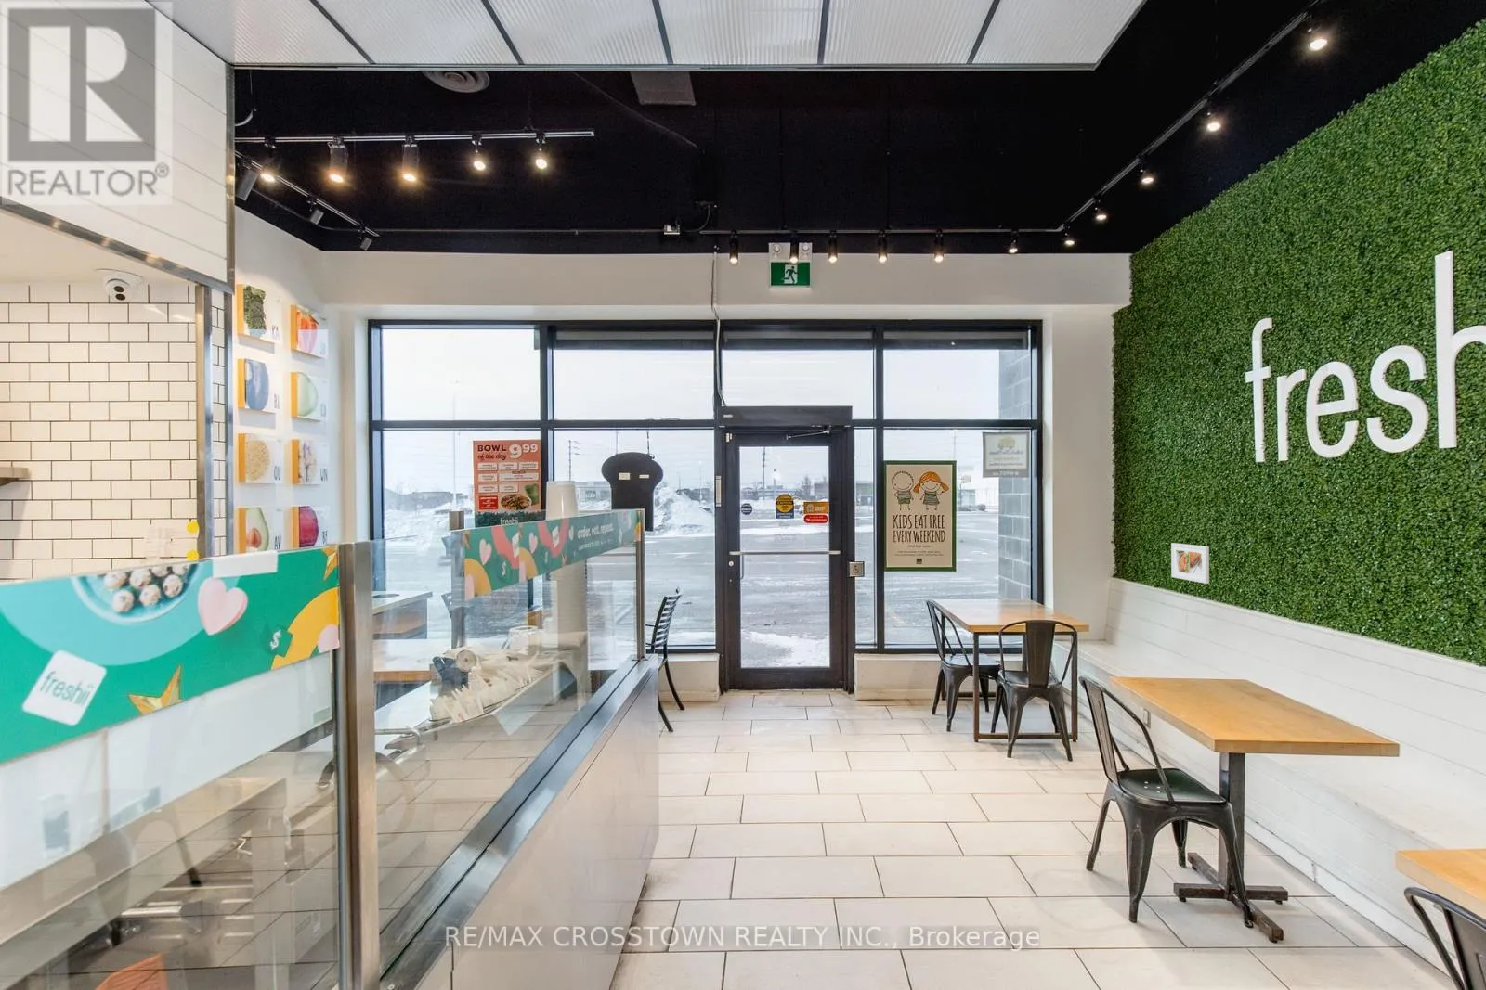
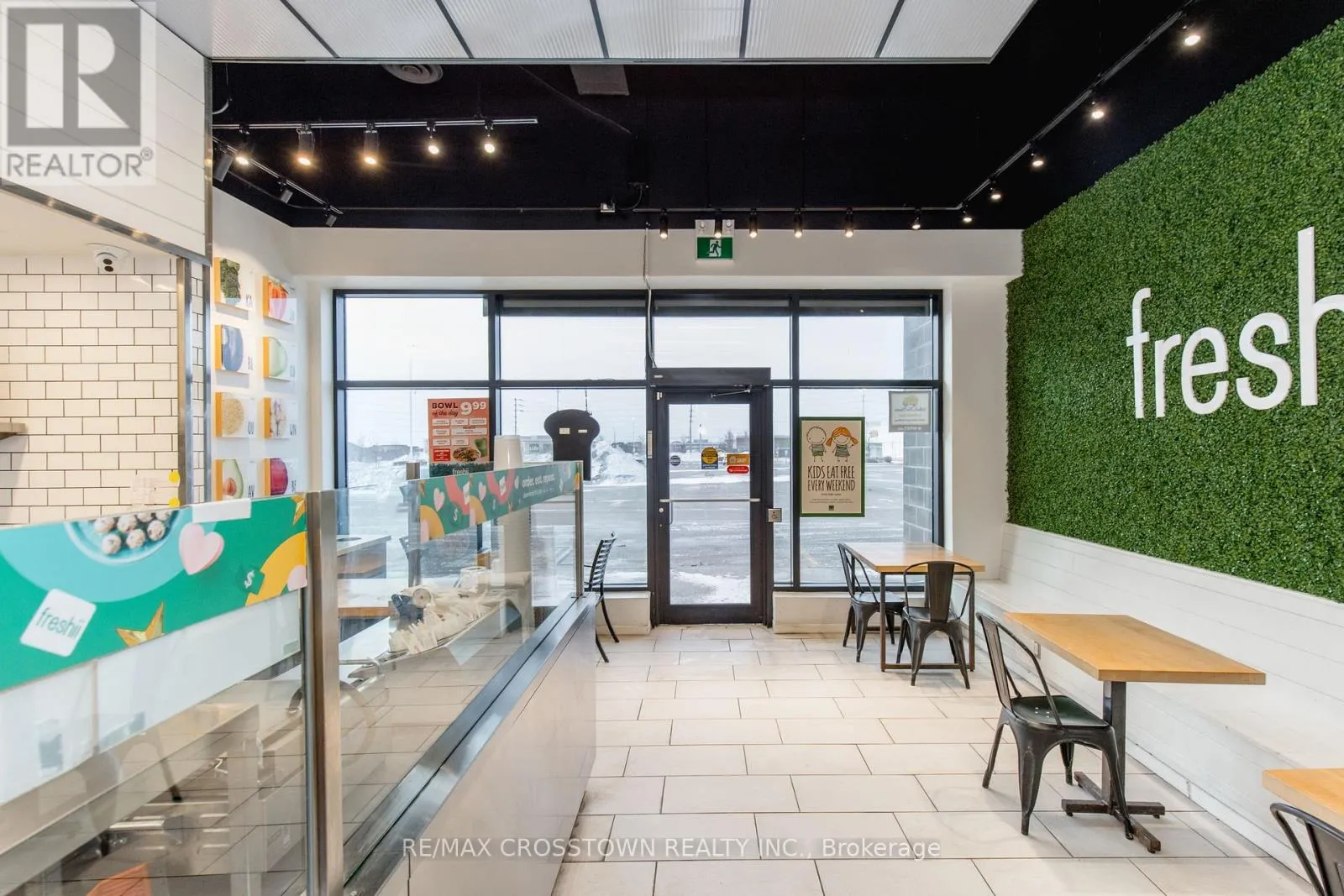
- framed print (1189, 562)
